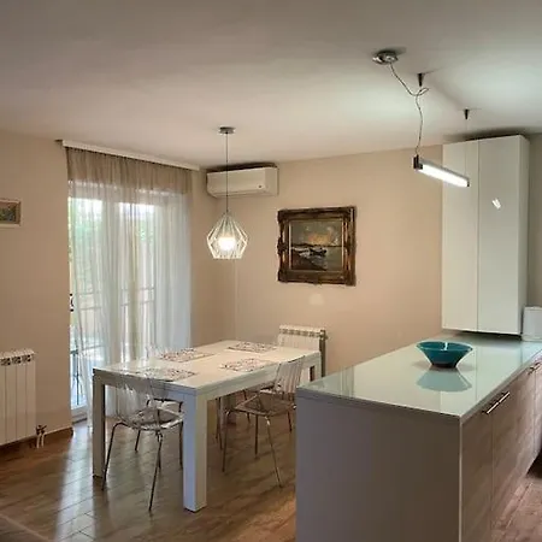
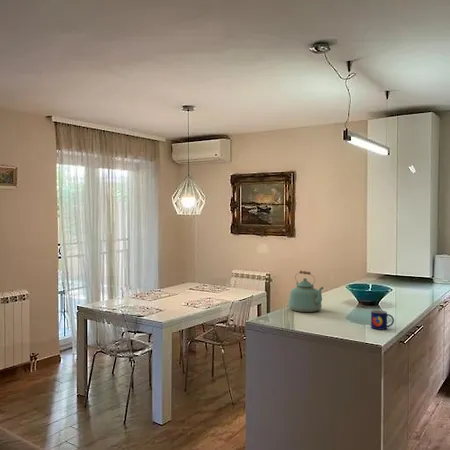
+ kettle (307, 290)
+ mug (382, 320)
